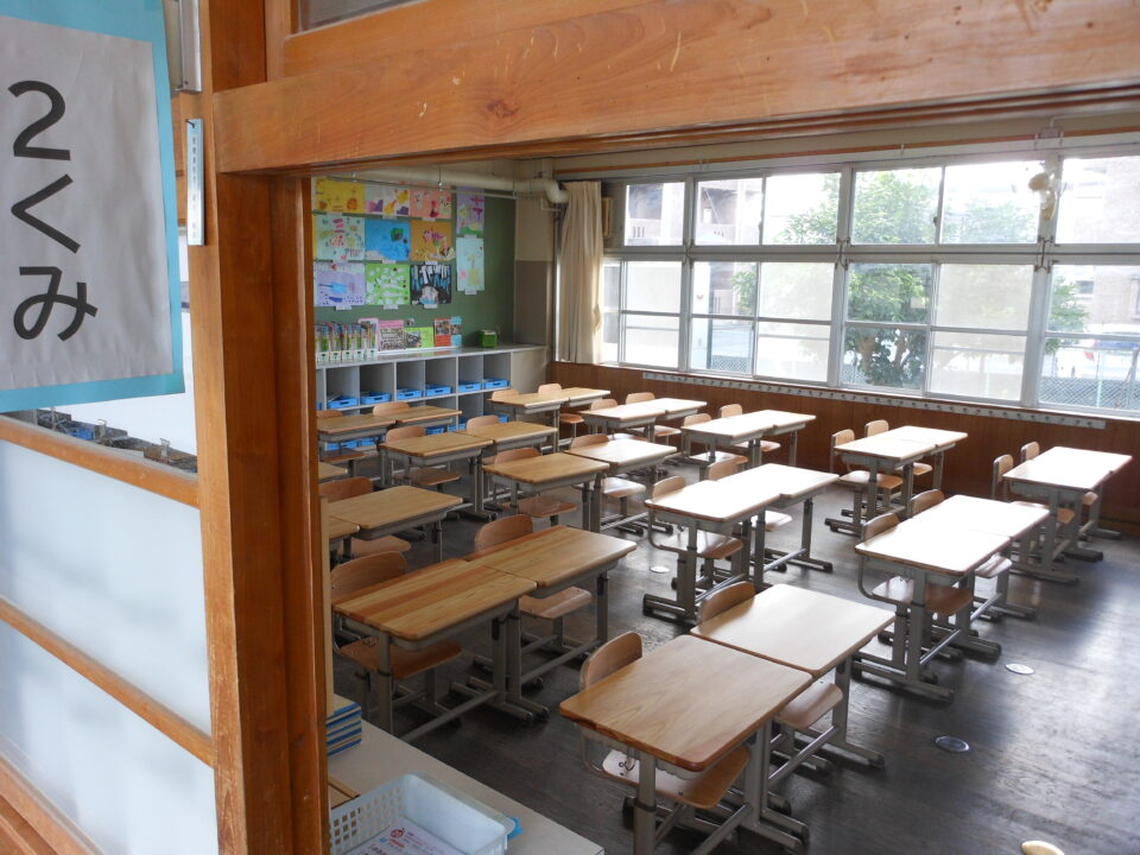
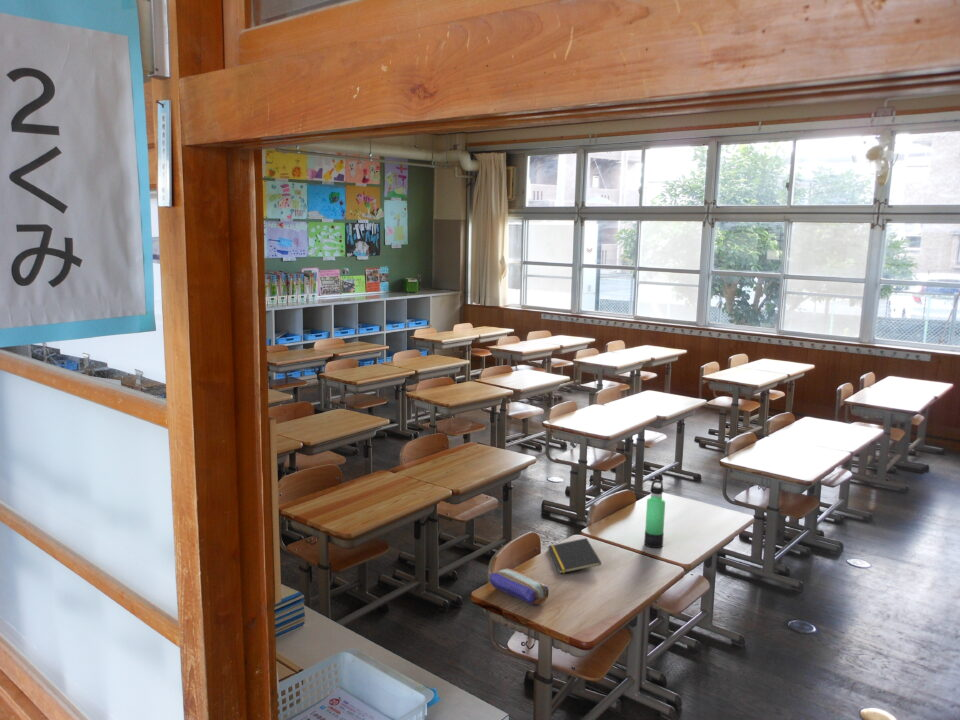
+ pencil case (518, 586)
+ notepad (573, 555)
+ thermos bottle (655, 512)
